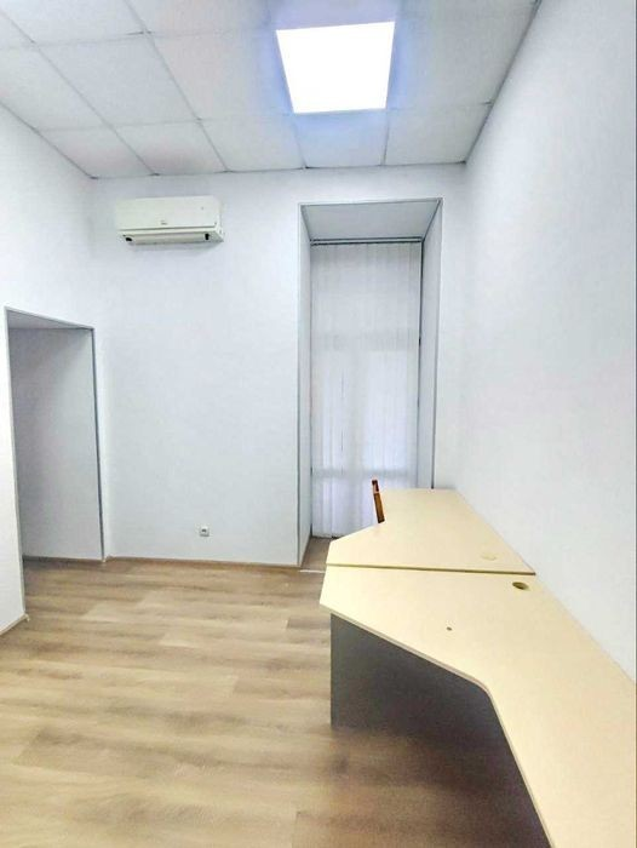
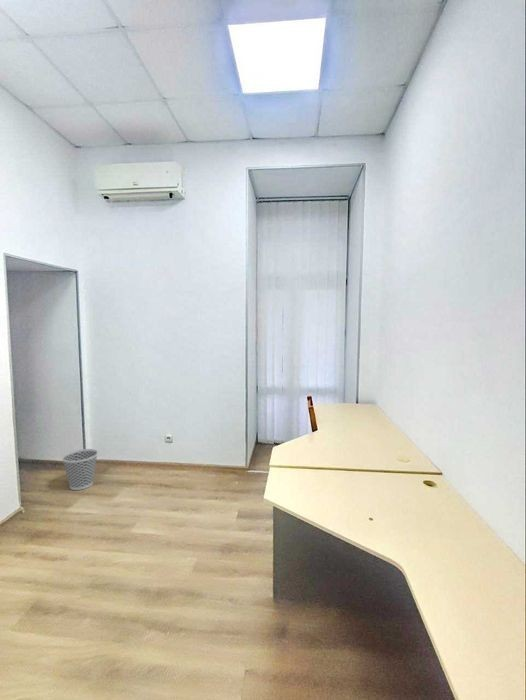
+ wastebasket (80, 469)
